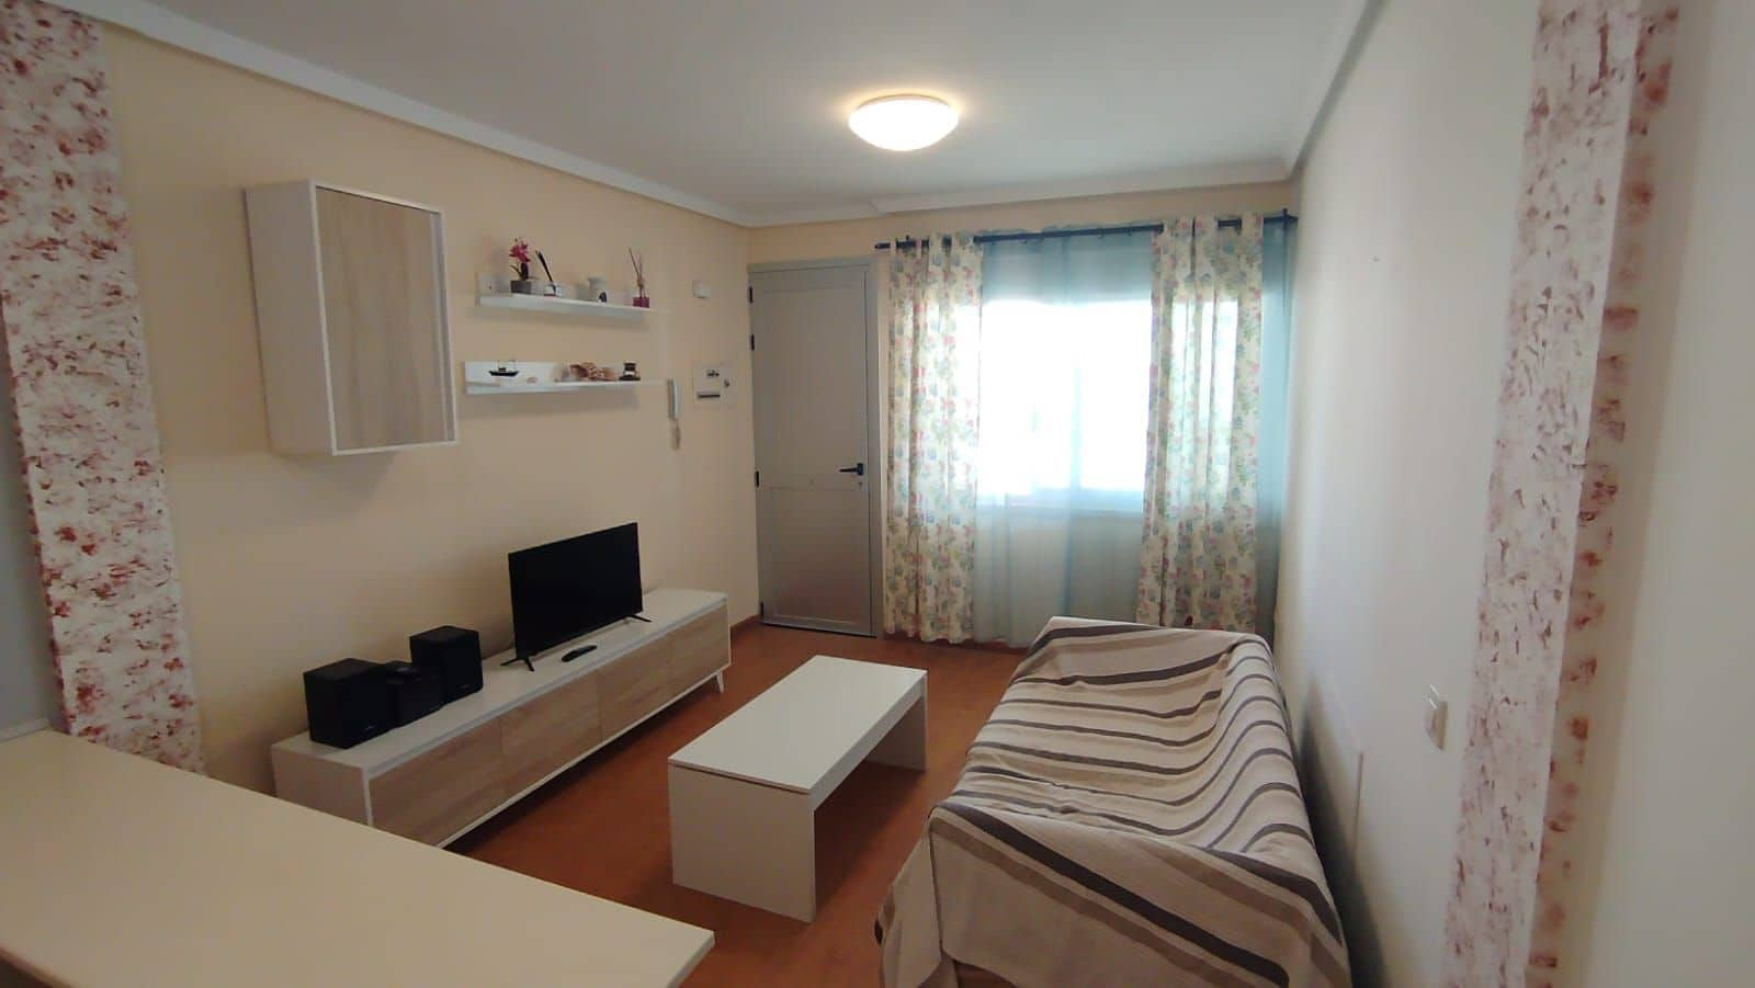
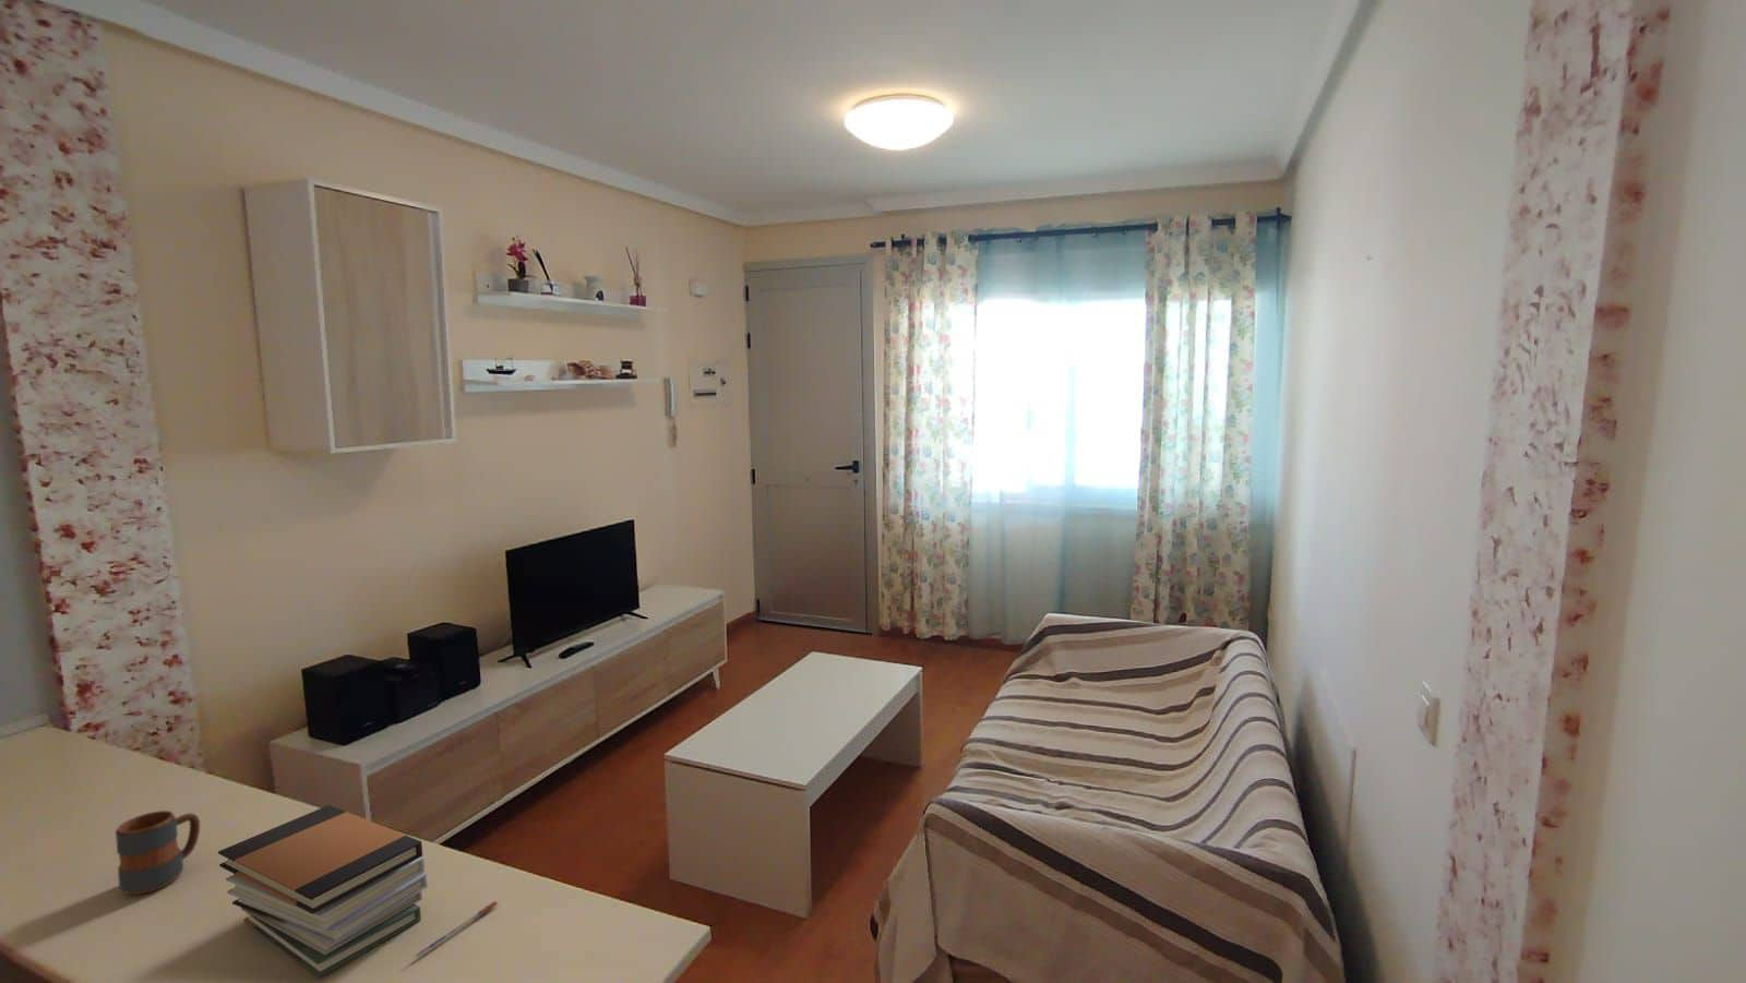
+ book stack (327, 884)
+ mug (161, 846)
+ pen (457, 928)
